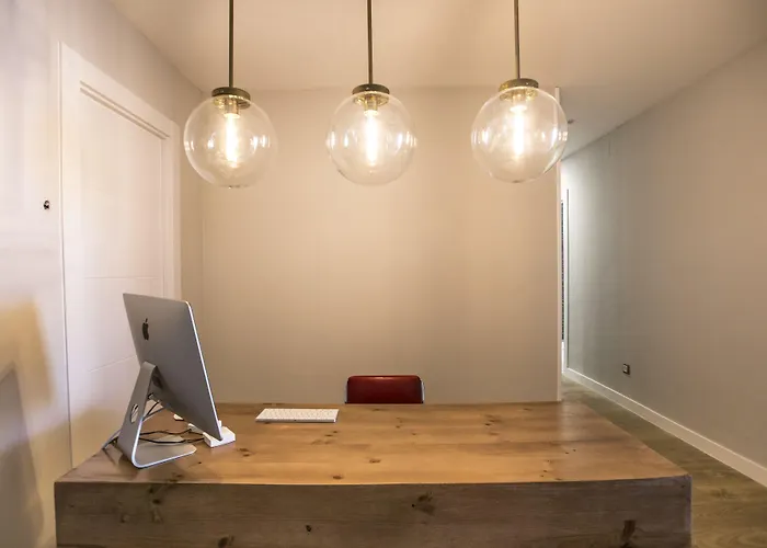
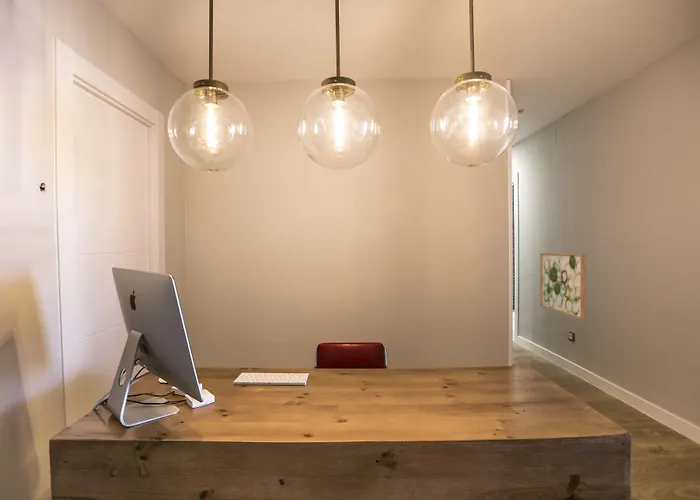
+ wall art (559, 282)
